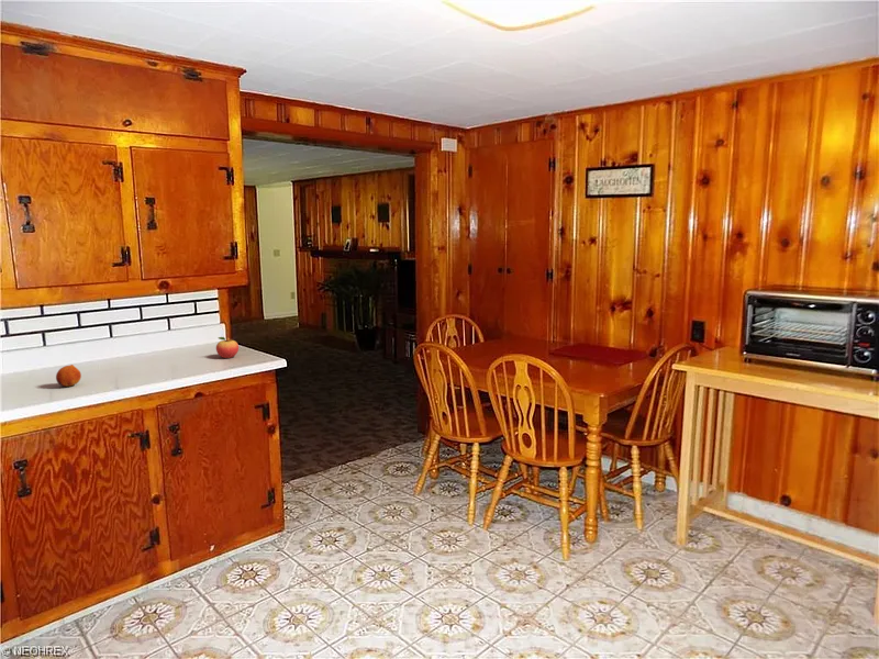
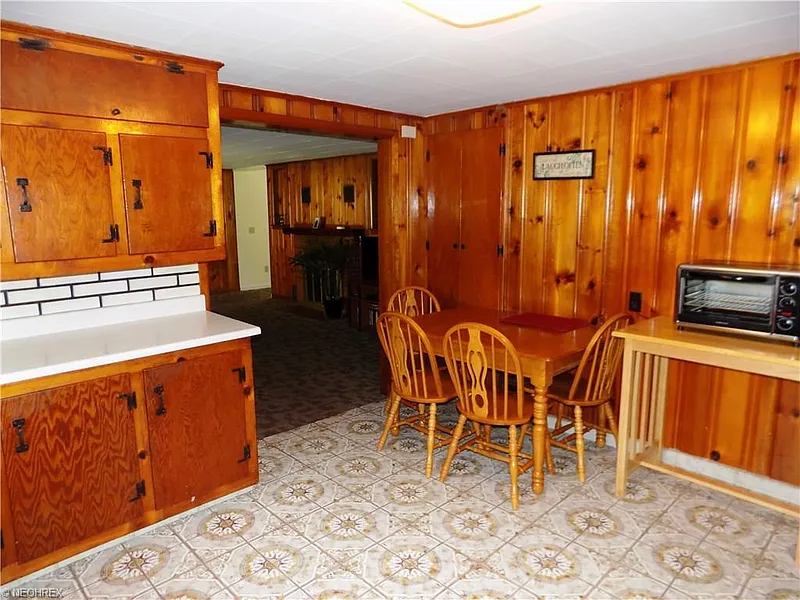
- fruit (68, 375)
- fruit (226, 346)
